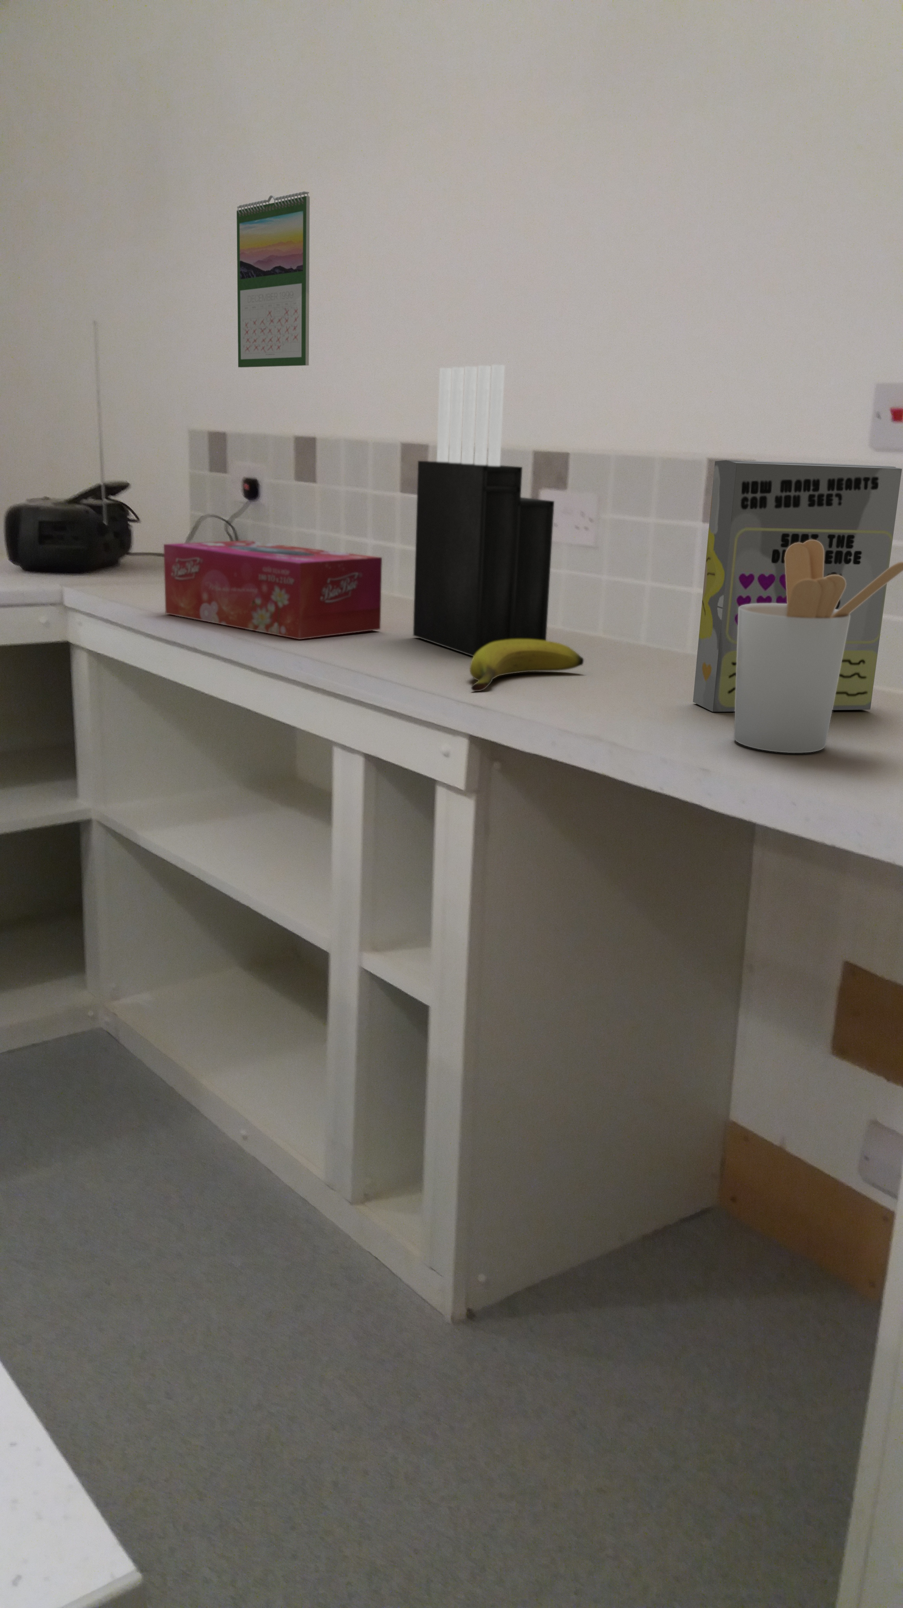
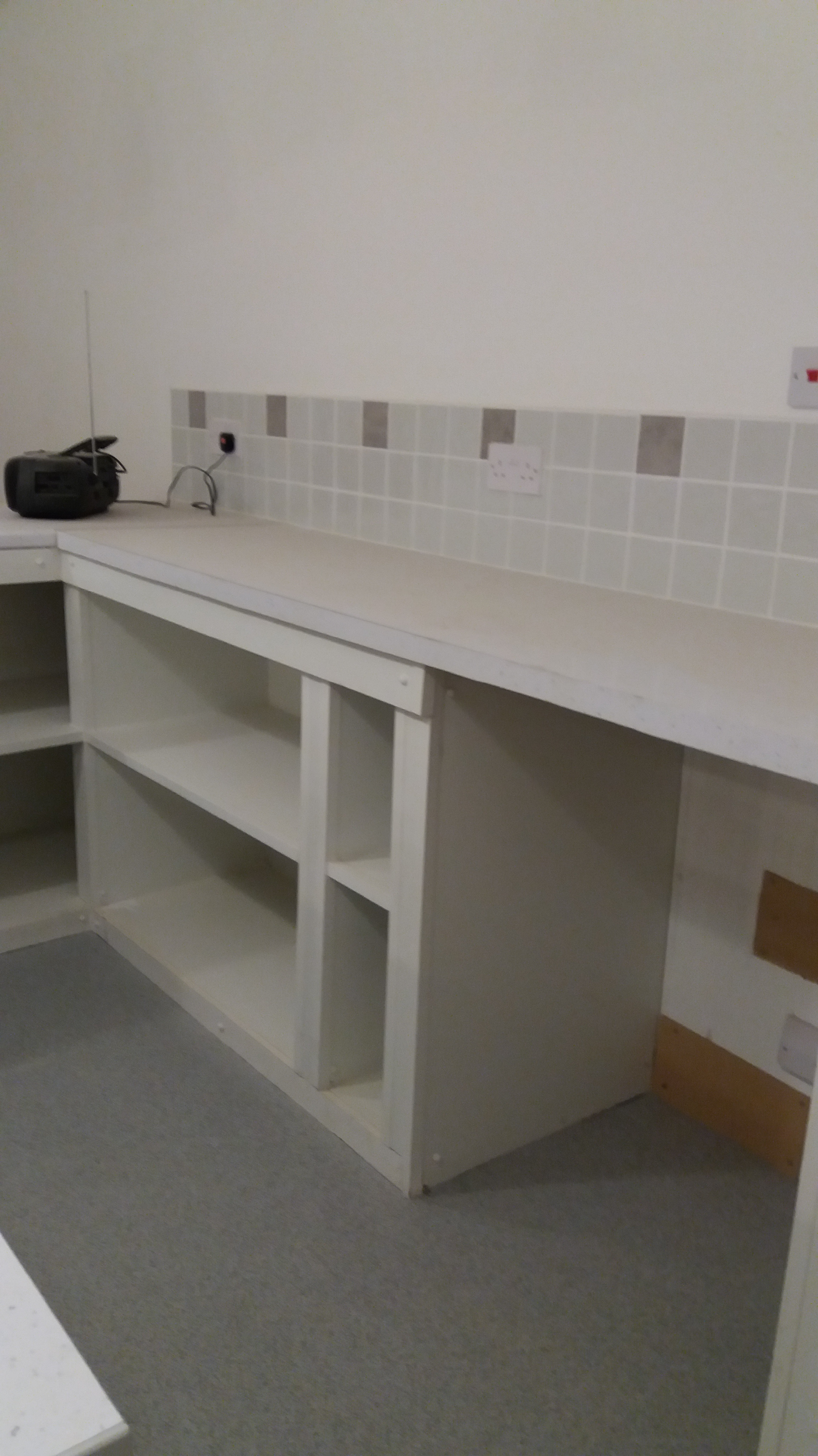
- knife block (490, 510)
- tissue box (270, 586)
- calendar (272, 283)
- utensil holder (819, 647)
- cereal box (786, 589)
- banana (513, 660)
